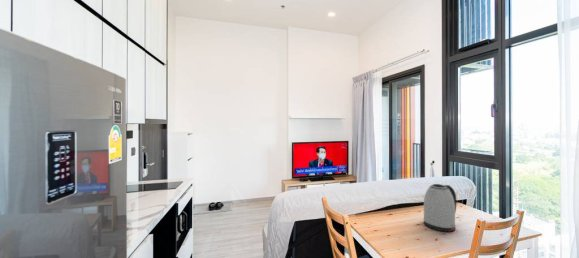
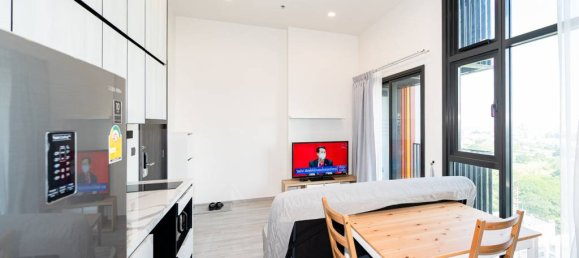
- kettle (442, 204)
